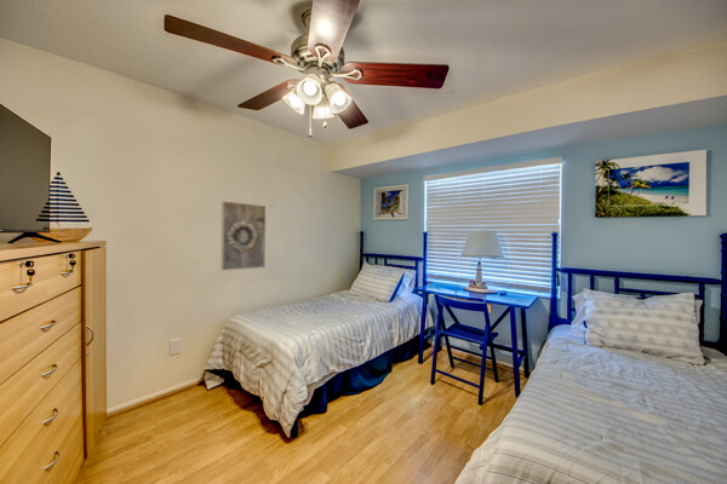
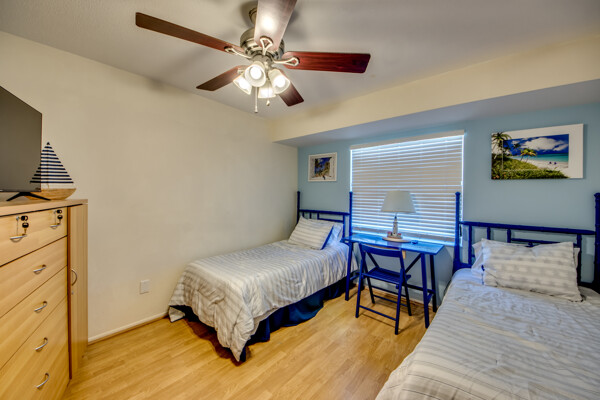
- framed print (244, 236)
